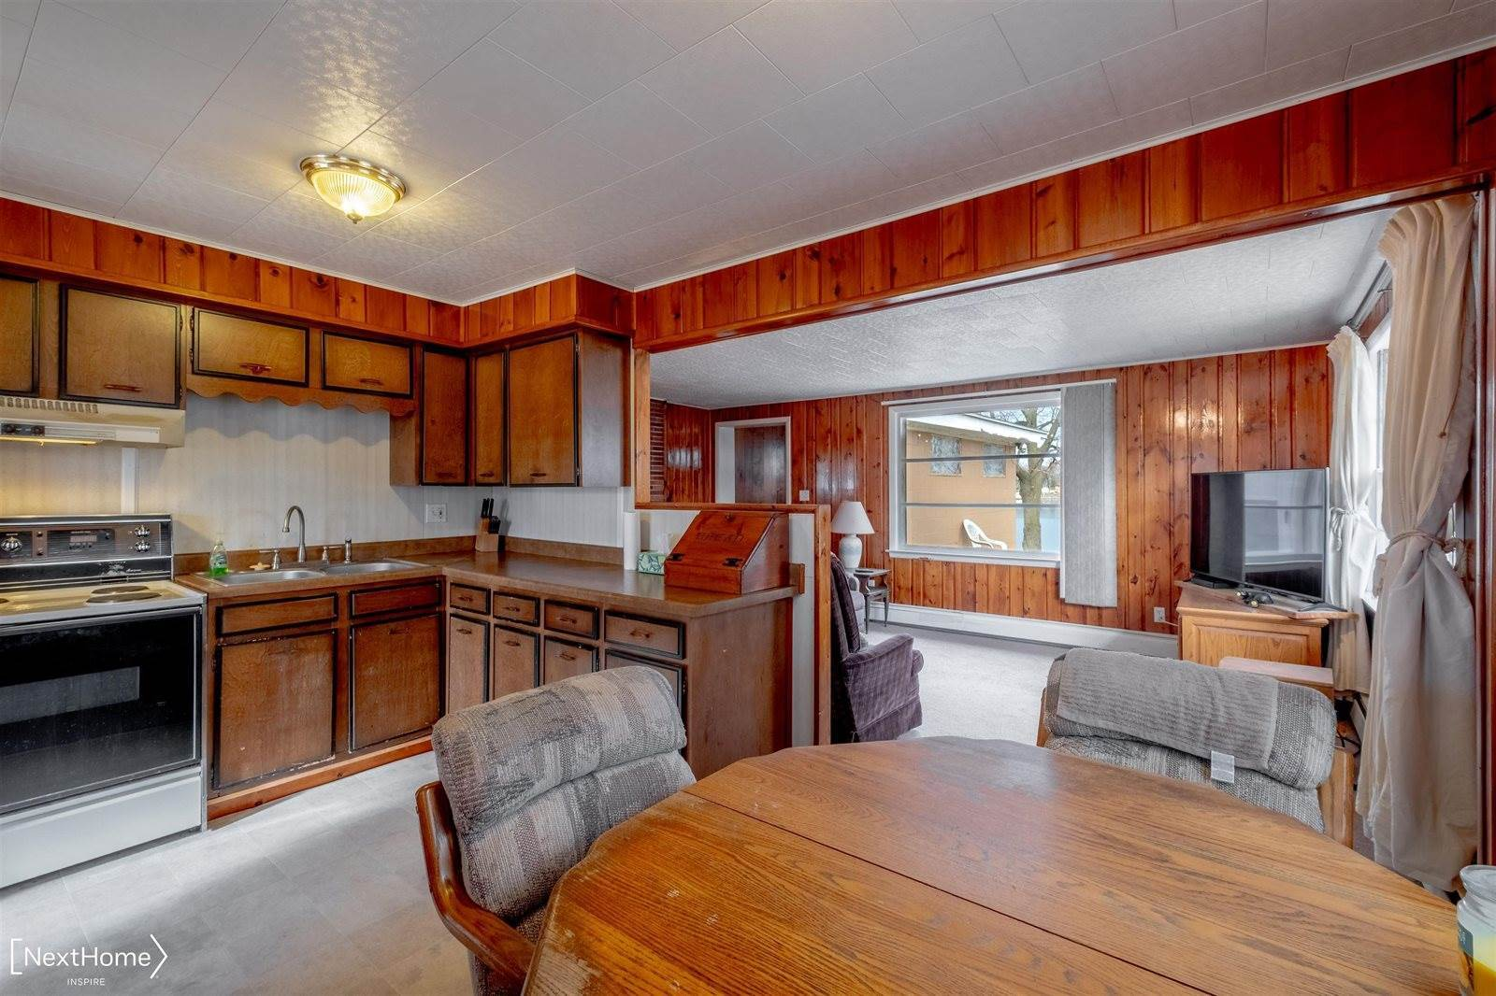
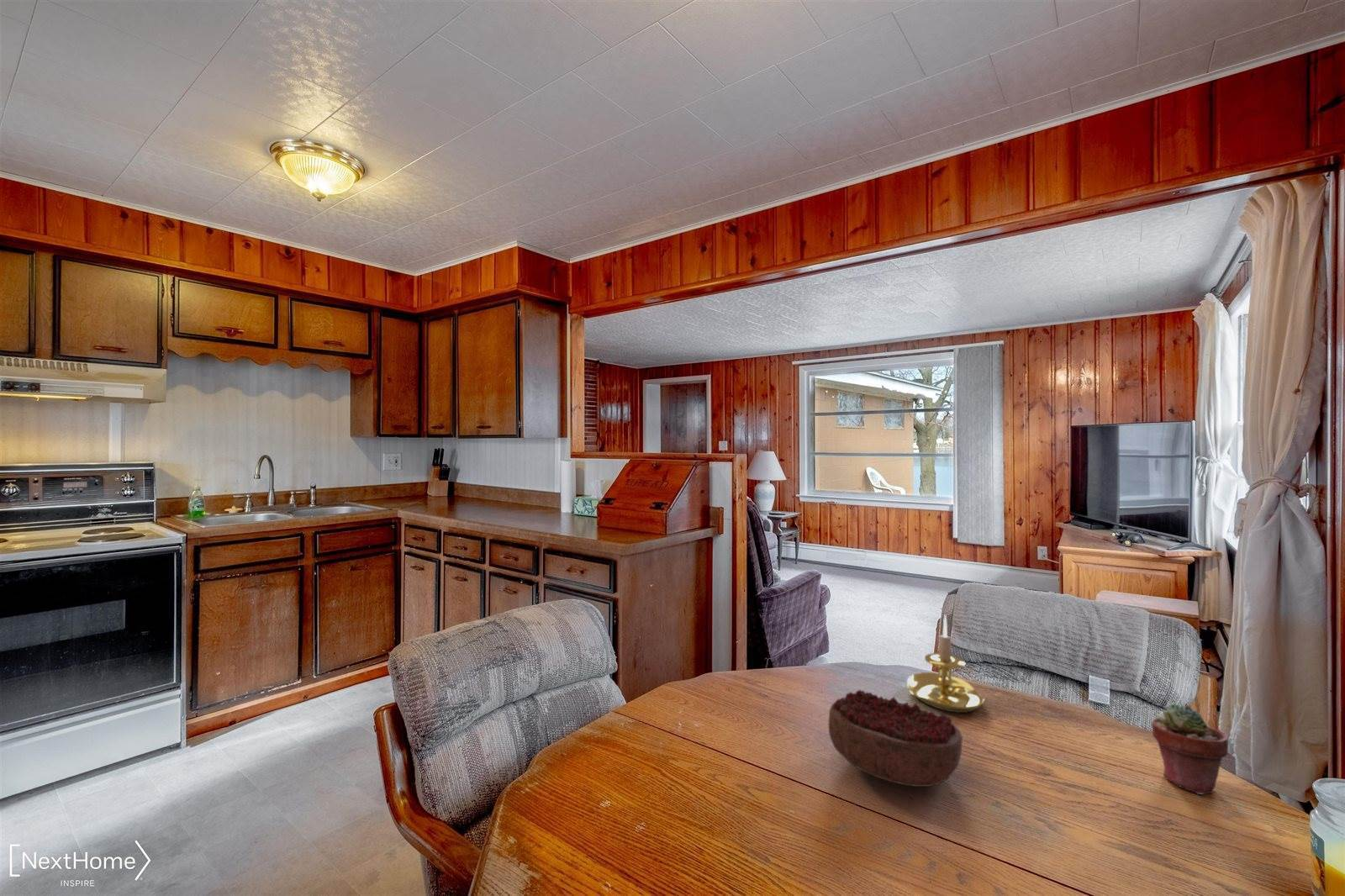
+ decorative bowl (893, 735)
+ potted succulent (1188, 744)
+ candle holder (947, 658)
